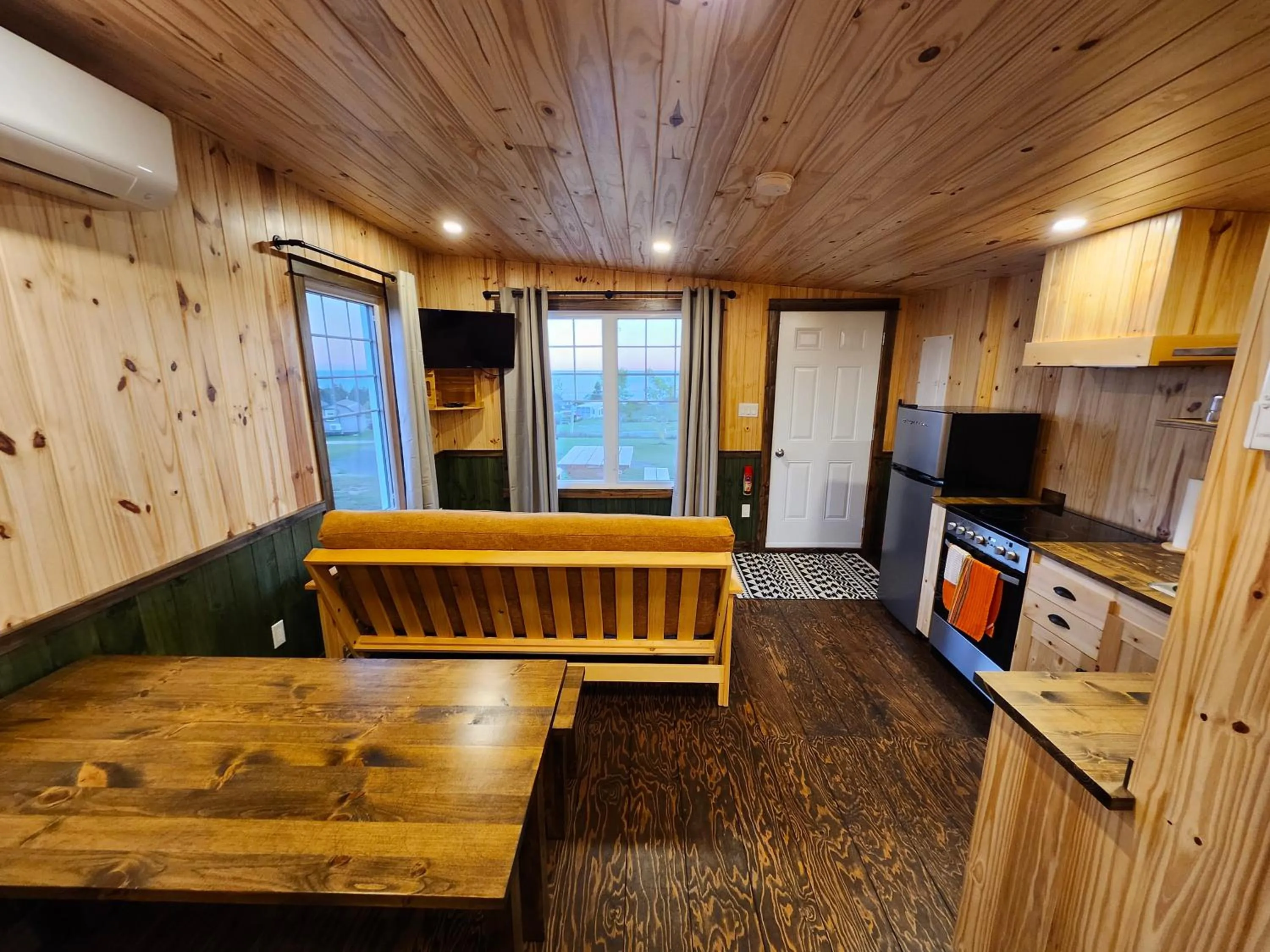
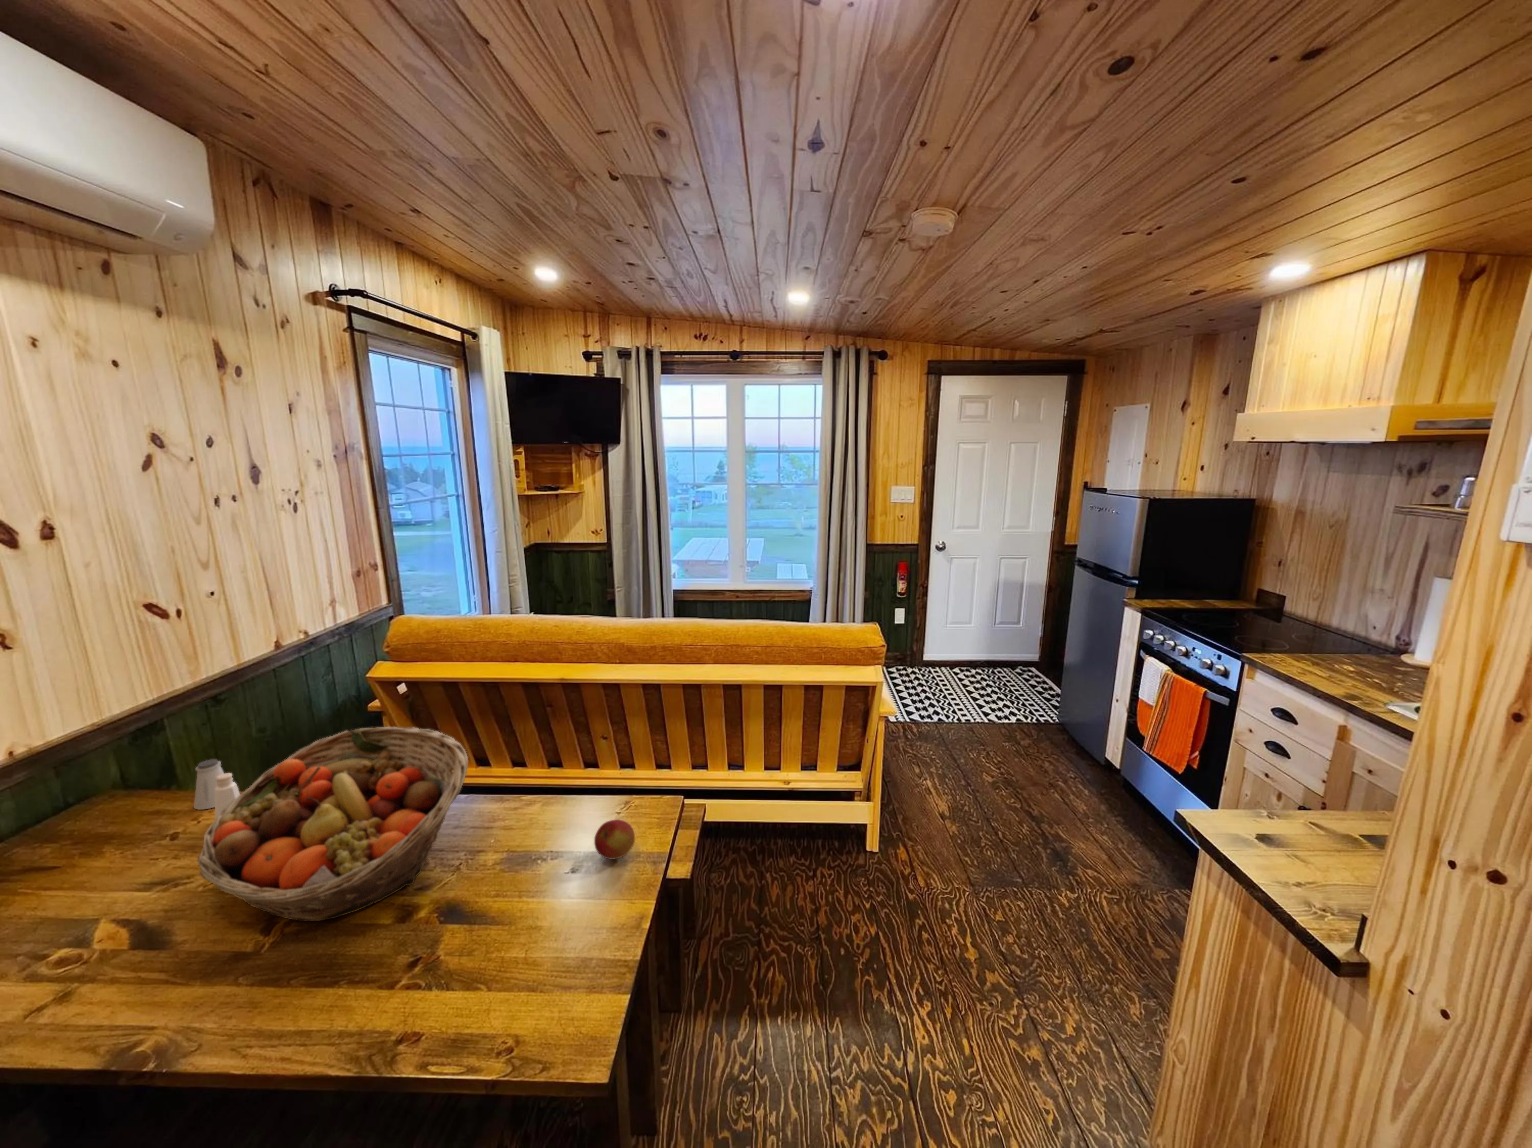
+ apple (615, 839)
+ pepper shaker (227, 797)
+ fruit basket (346, 815)
+ saltshaker (211, 781)
